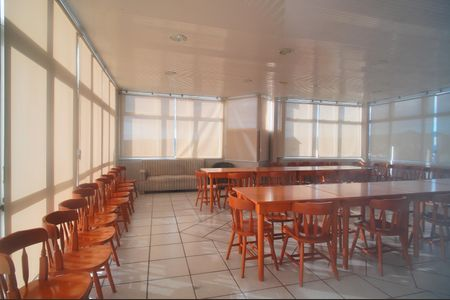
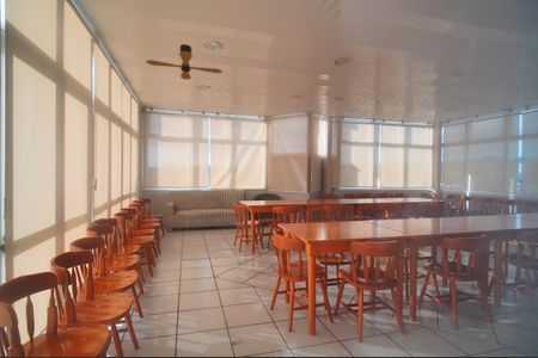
+ ceiling fan (185, 58)
